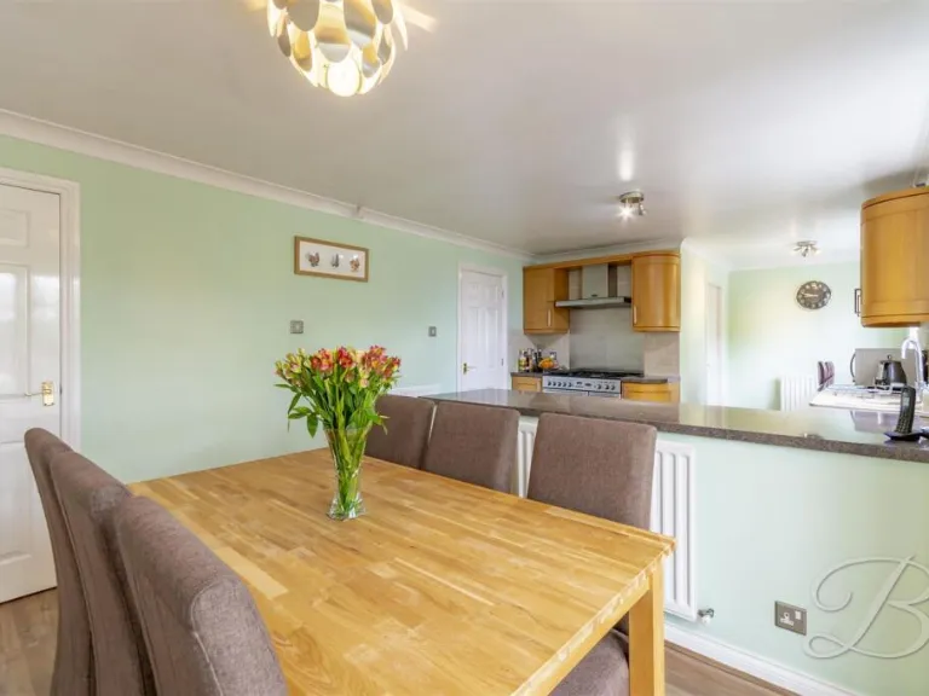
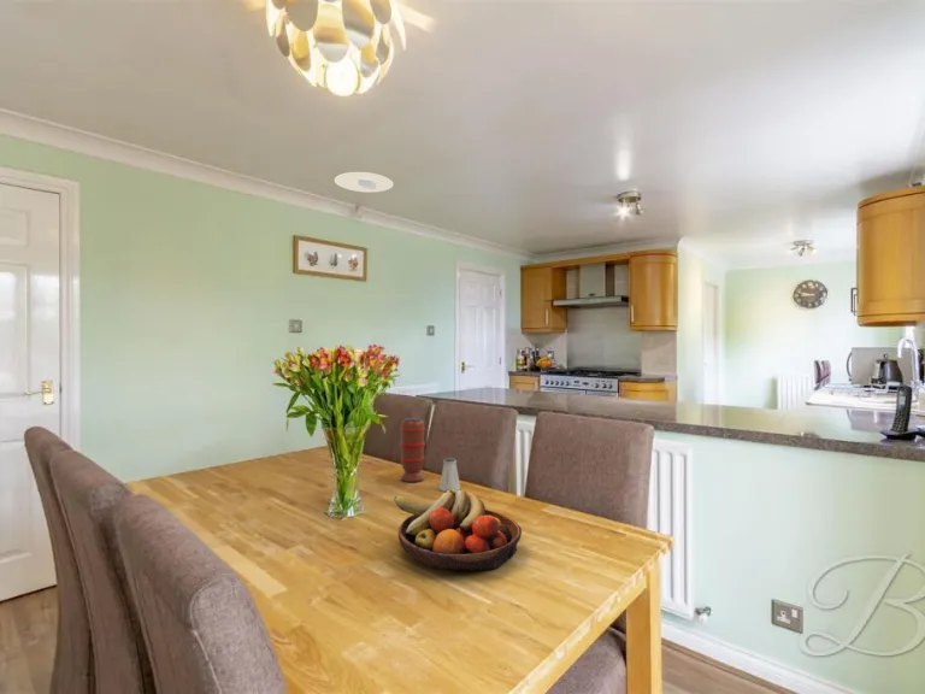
+ fruit bowl (458, 523)
+ saltshaker (449, 474)
+ recessed light (364, 180)
+ spice grinder (412, 448)
